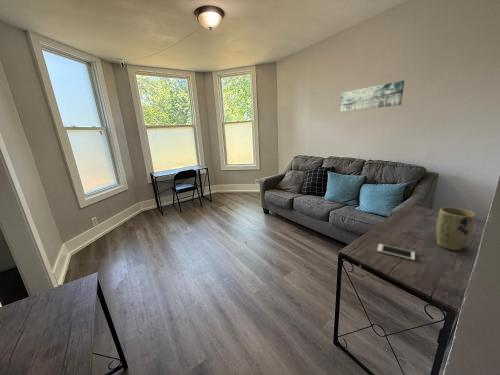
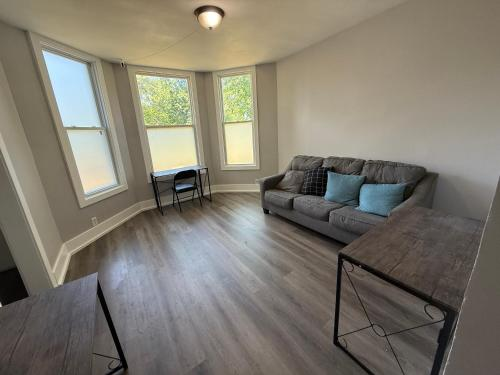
- cell phone (395, 251)
- plant pot (453, 229)
- wall art (368, 98)
